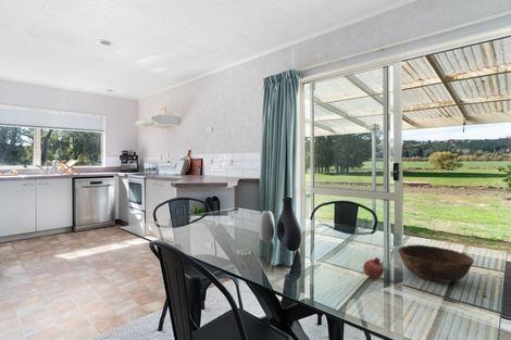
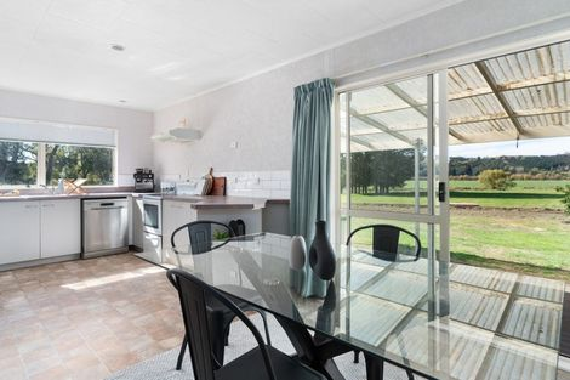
- fruit (373, 267)
- bowl (433, 264)
